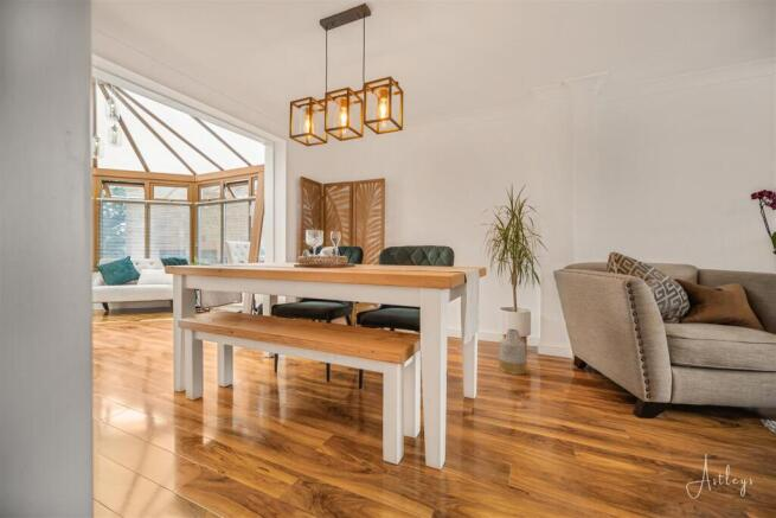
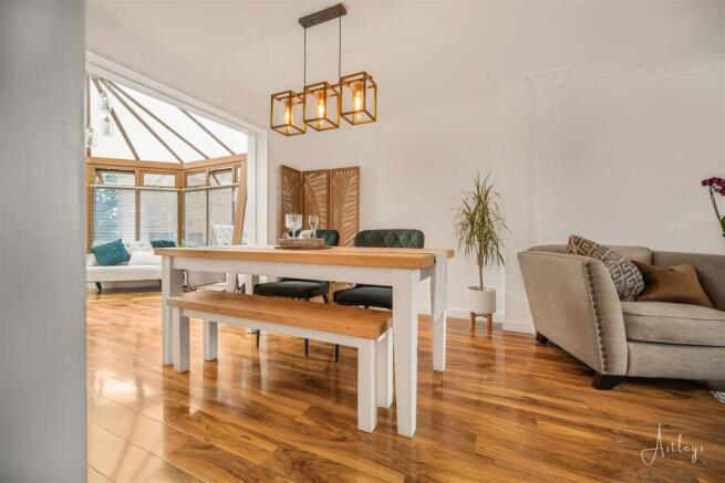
- vase (512, 350)
